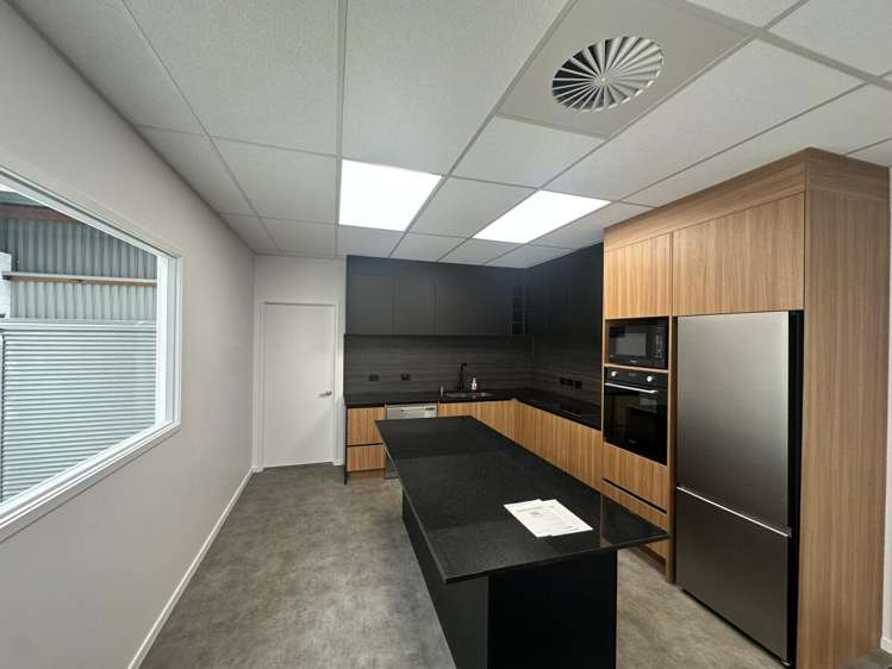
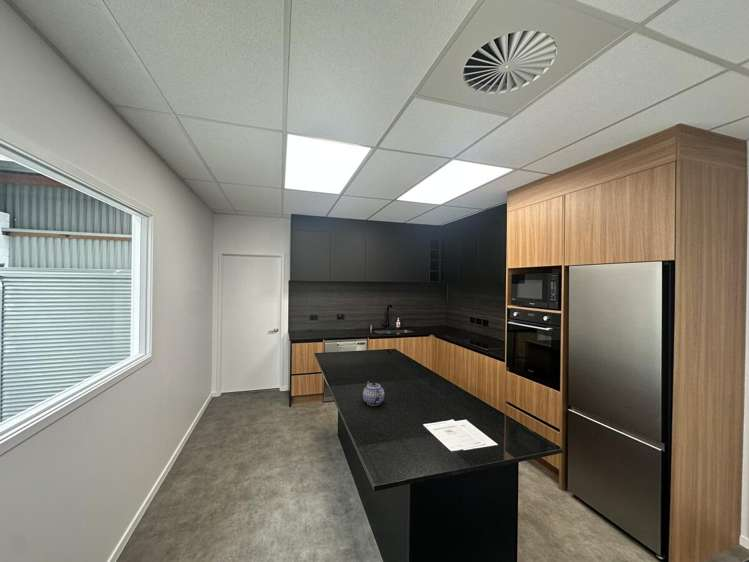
+ teapot (373, 392)
